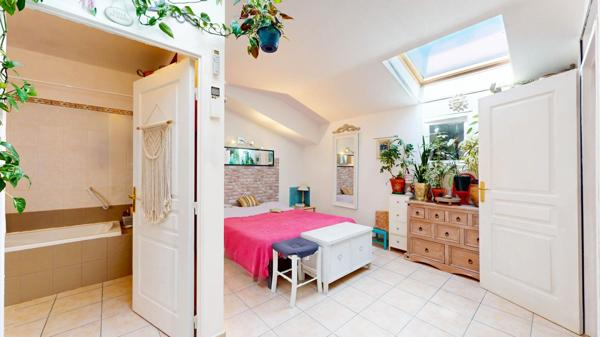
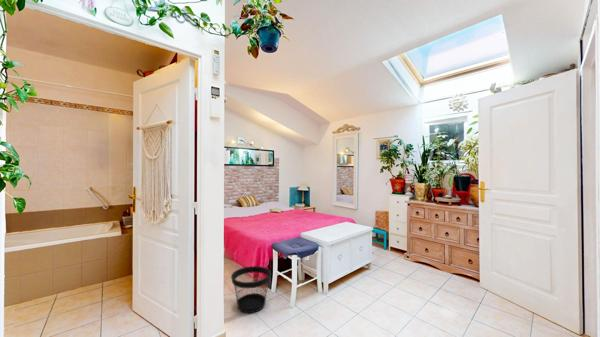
+ wastebasket (251, 290)
